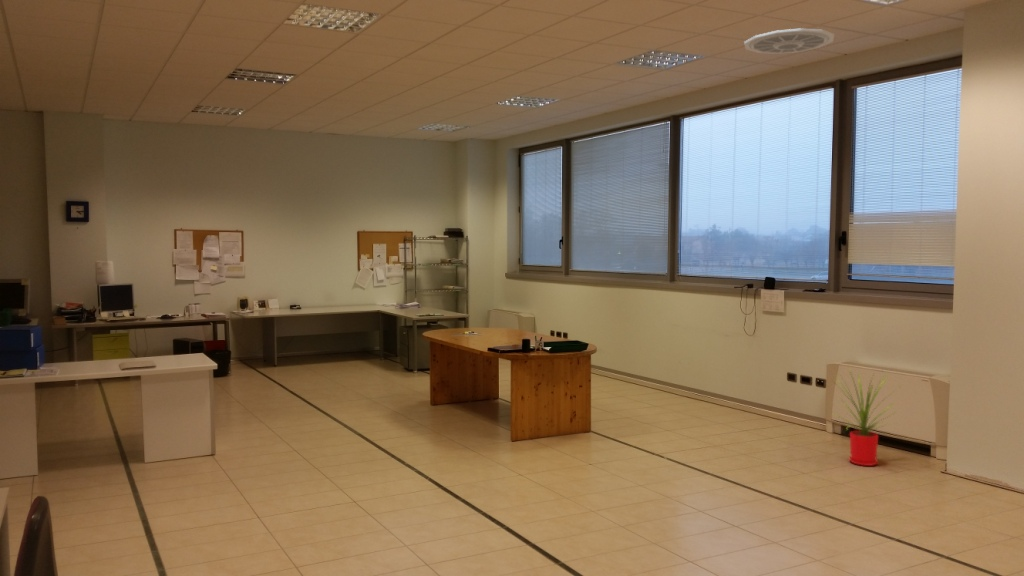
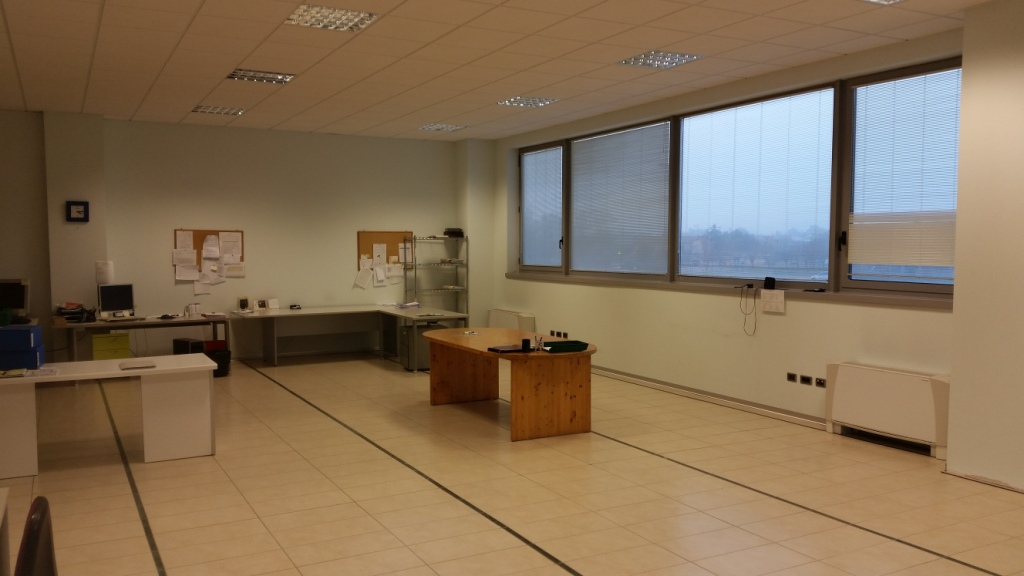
- house plant (865, 415)
- ceiling vent (788, 43)
